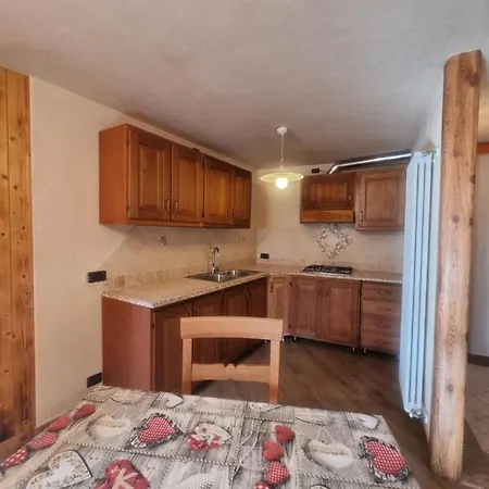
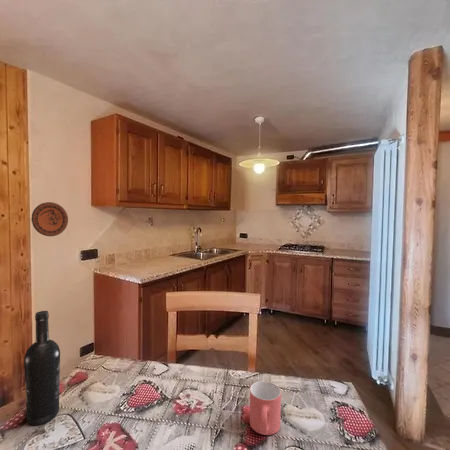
+ mug (264, 411)
+ decorative plate (50, 219)
+ wine bottle (42, 364)
